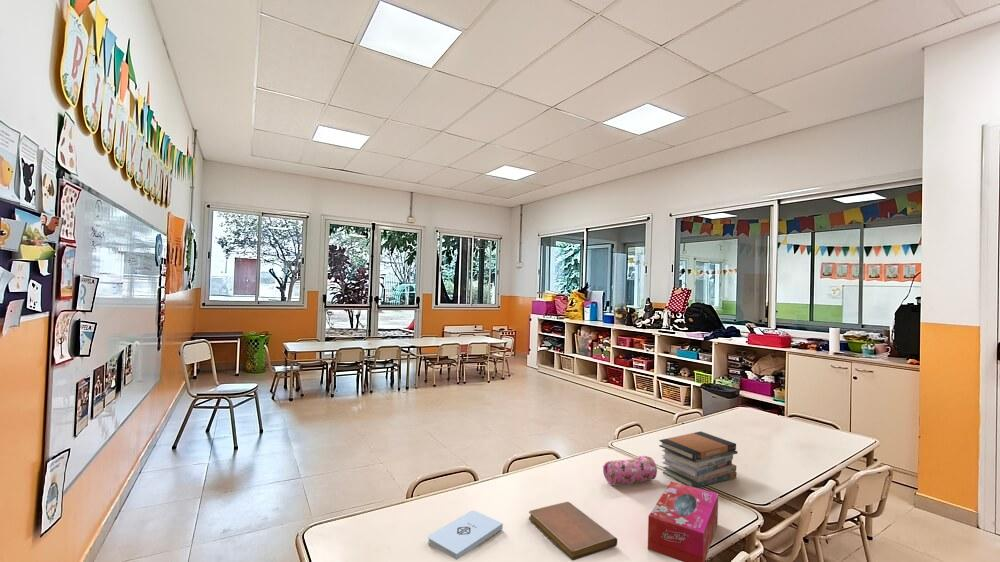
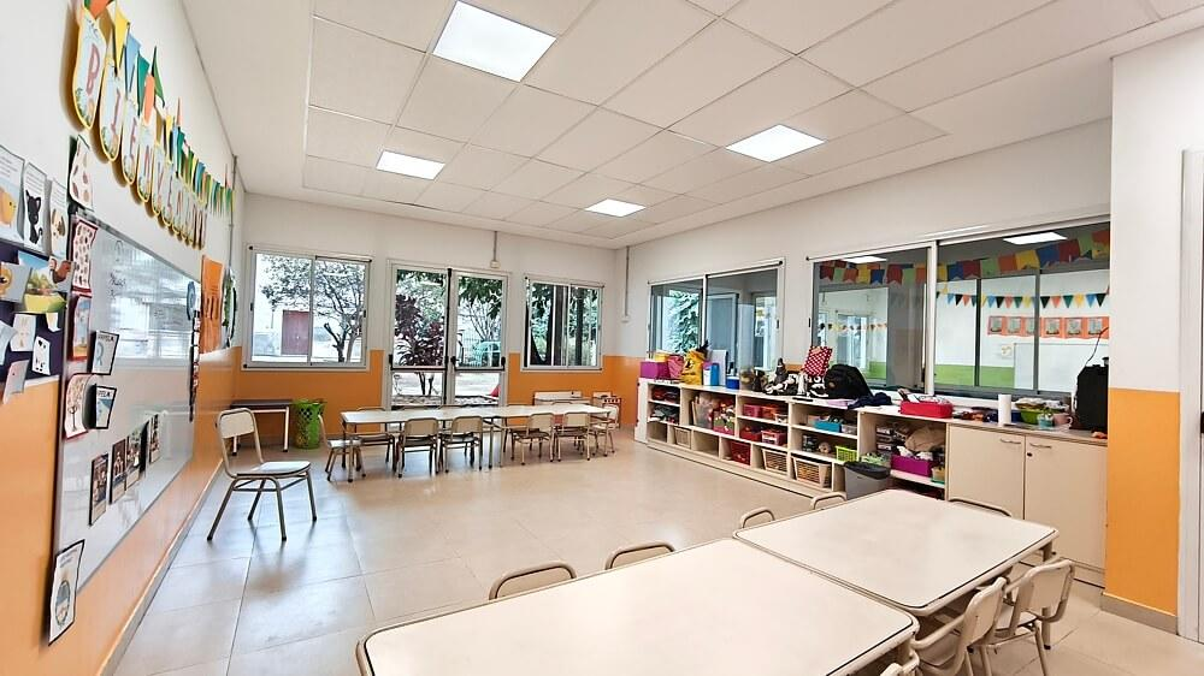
- pencil case (629, 470)
- tissue box (684, 519)
- notebook (570, 527)
- notepad (465, 532)
- book stack (697, 458)
